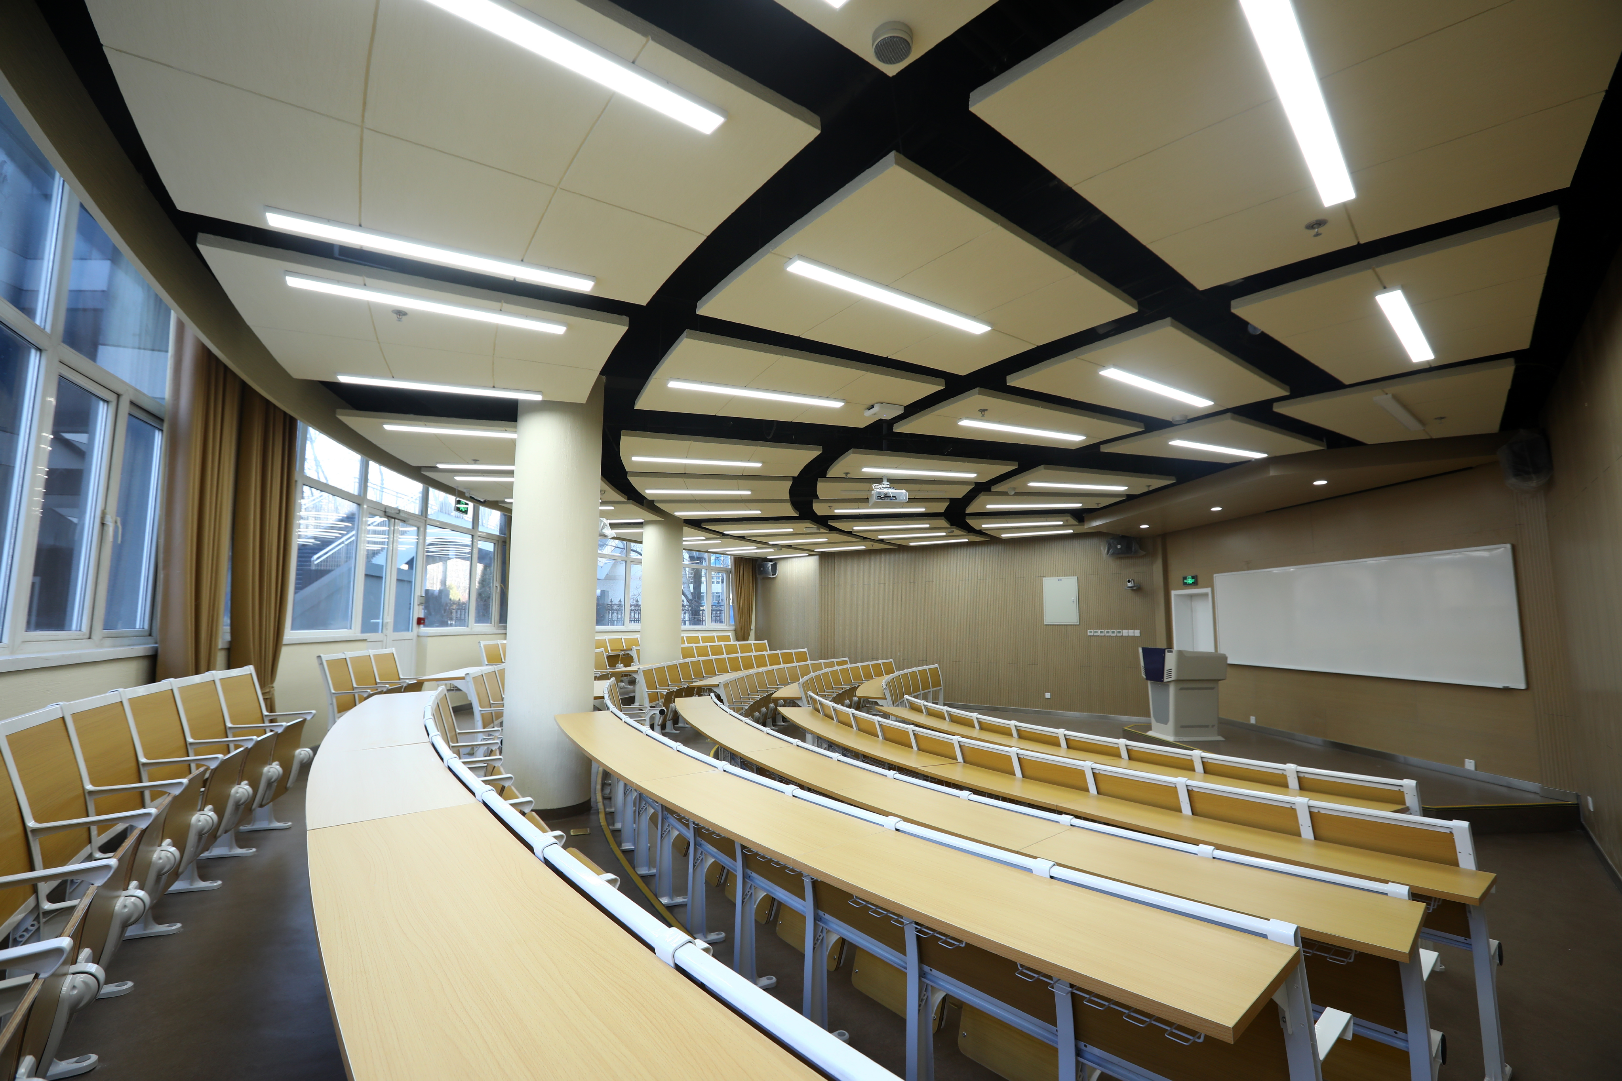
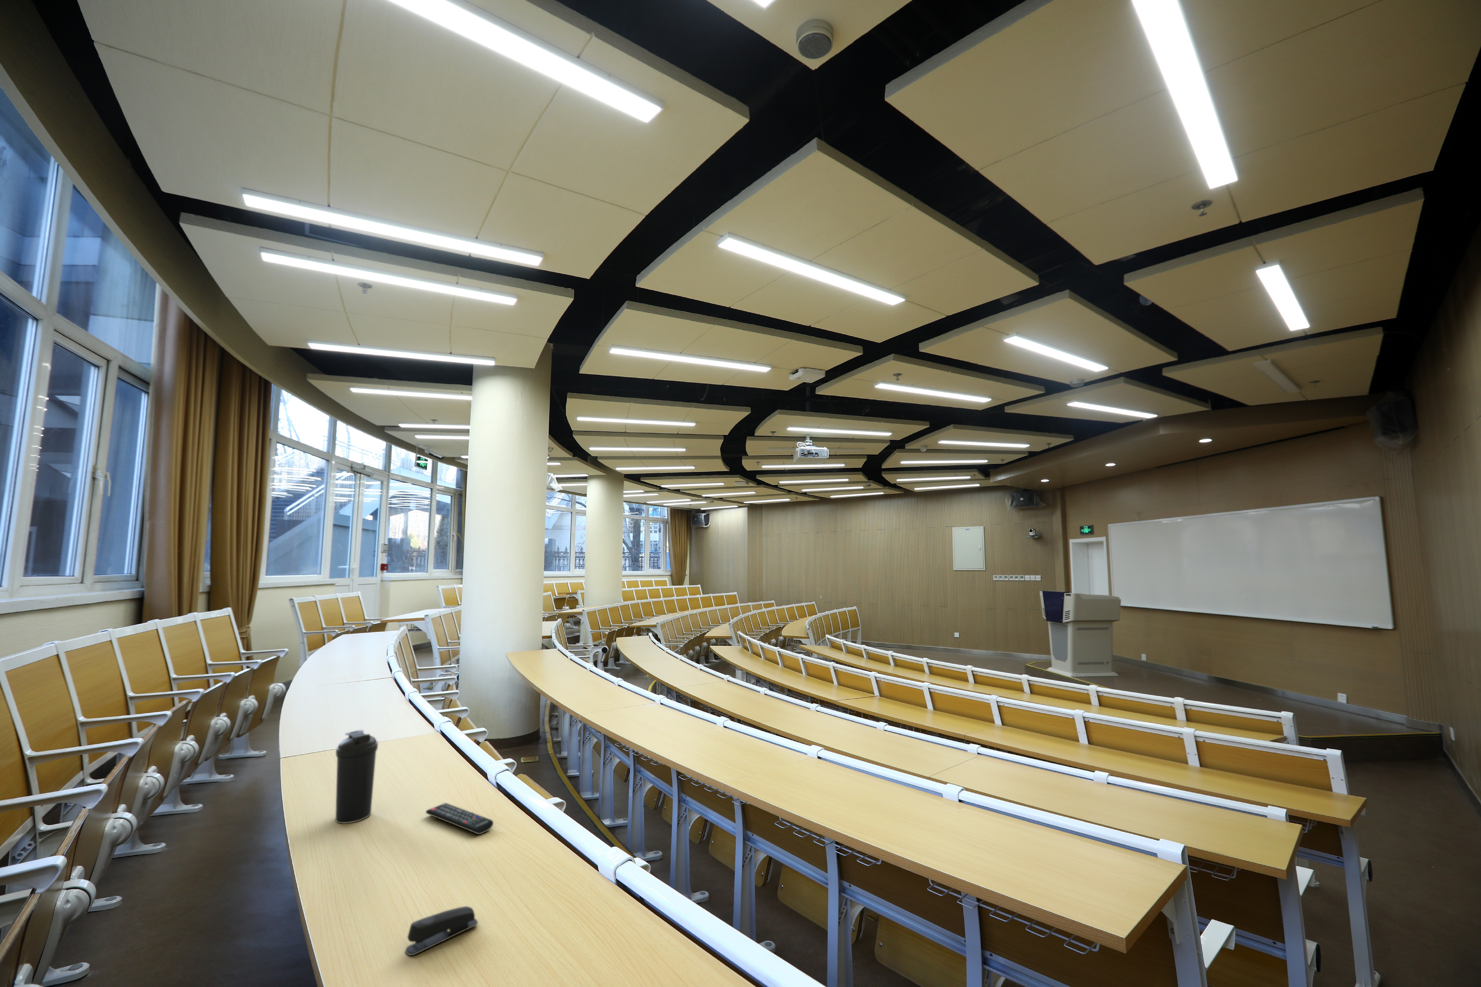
+ stapler (443, 924)
+ water bottle (356, 774)
+ remote control (458, 818)
